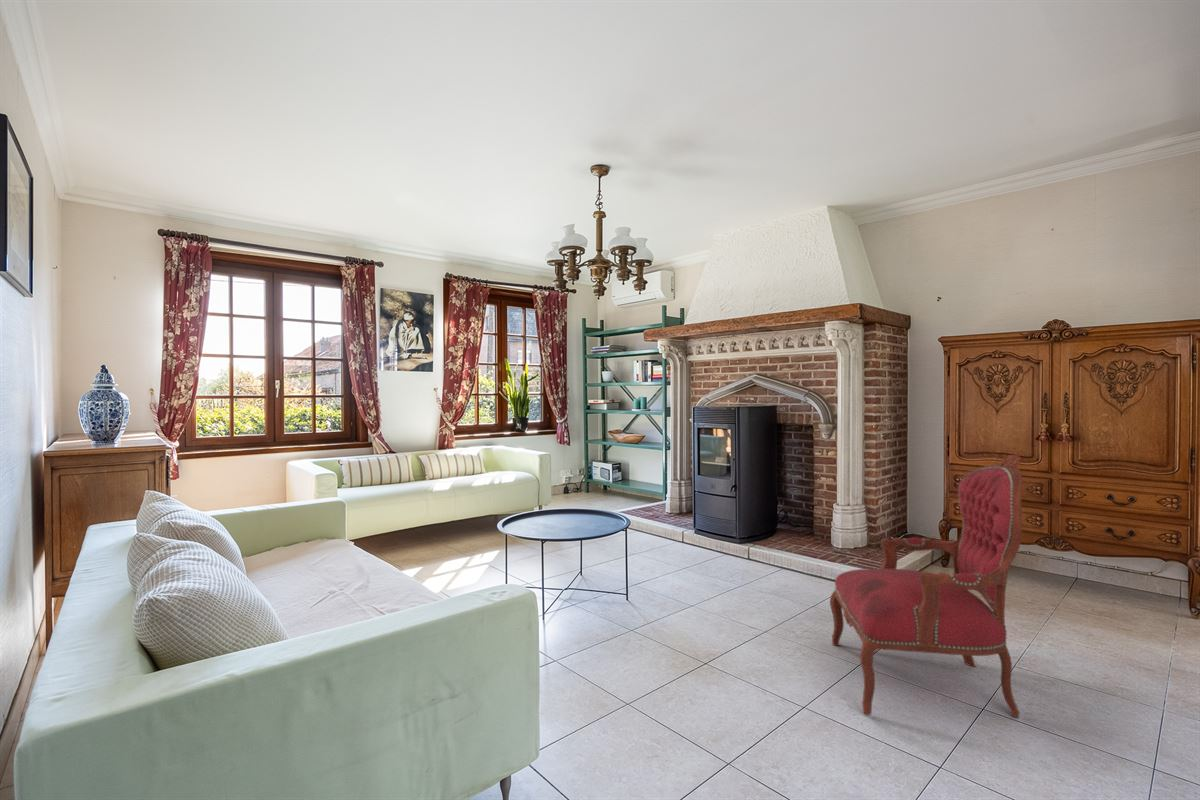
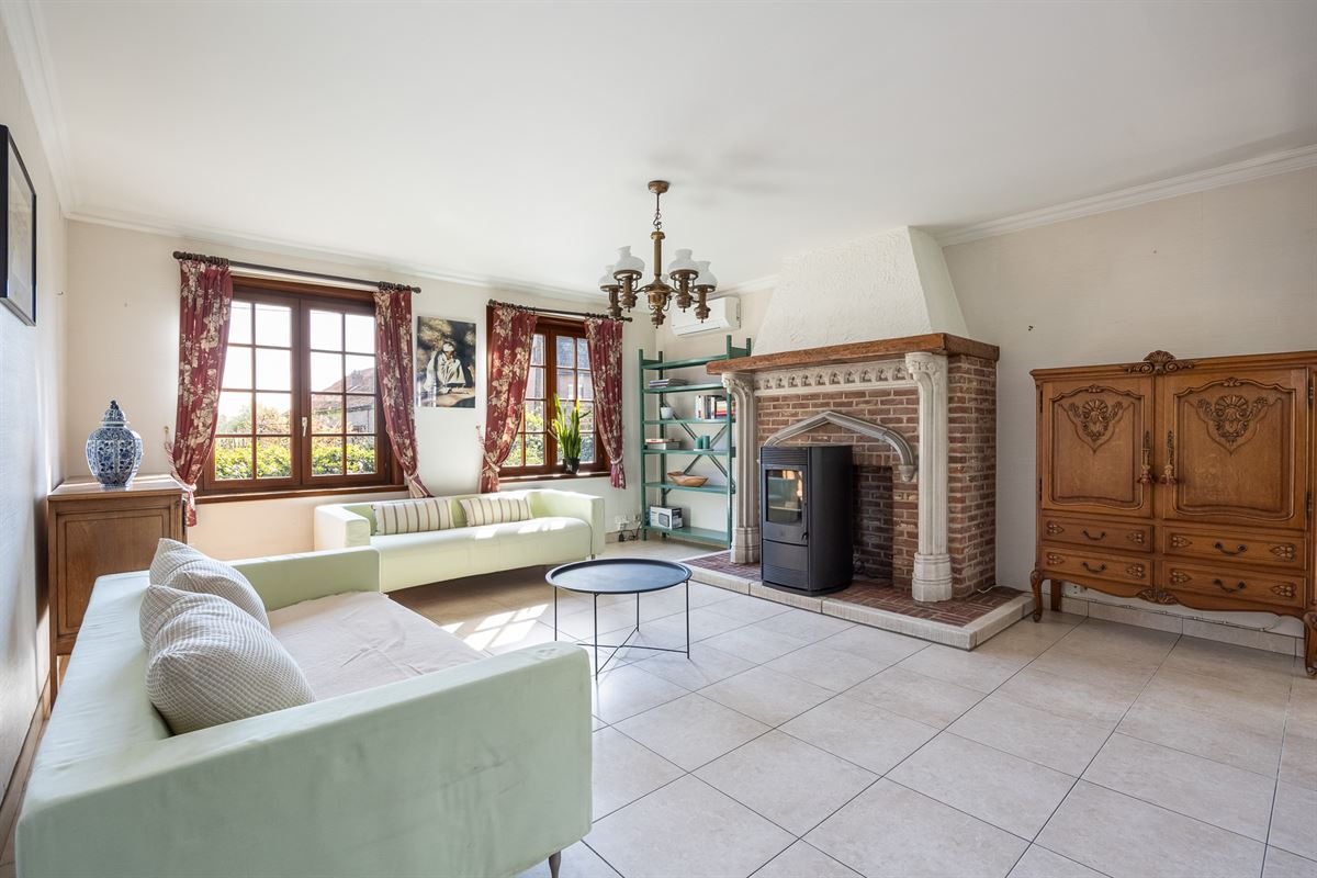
- armchair (927, 572)
